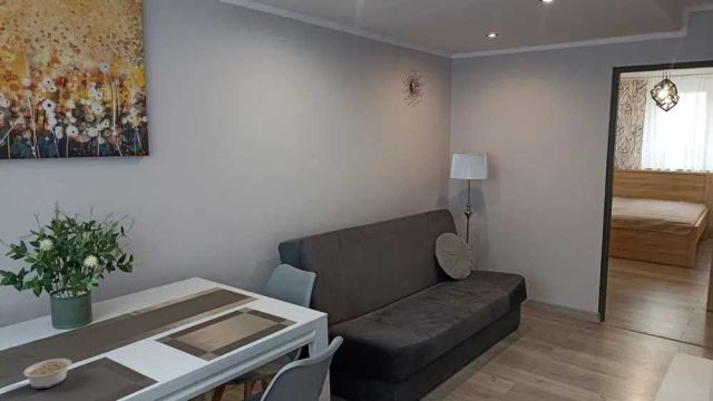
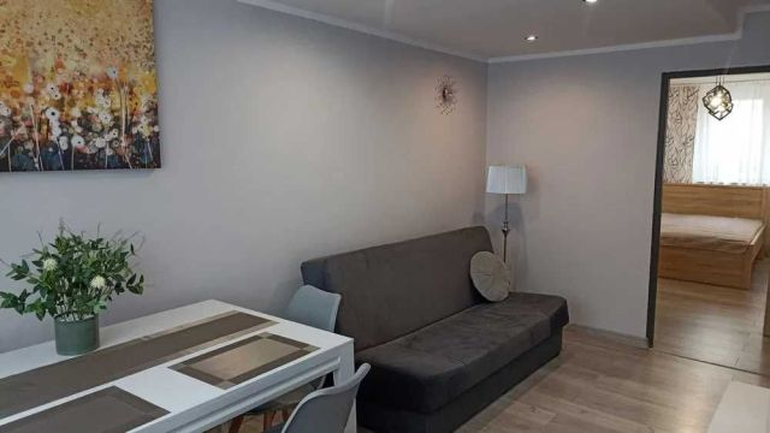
- legume (47, 373)
